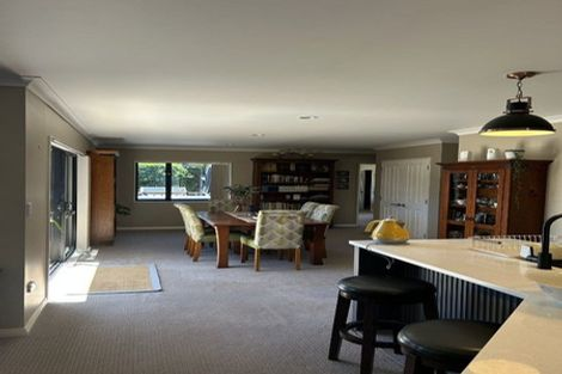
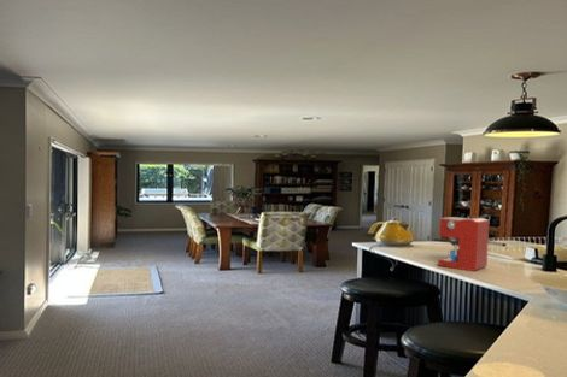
+ coffee maker (463, 242)
